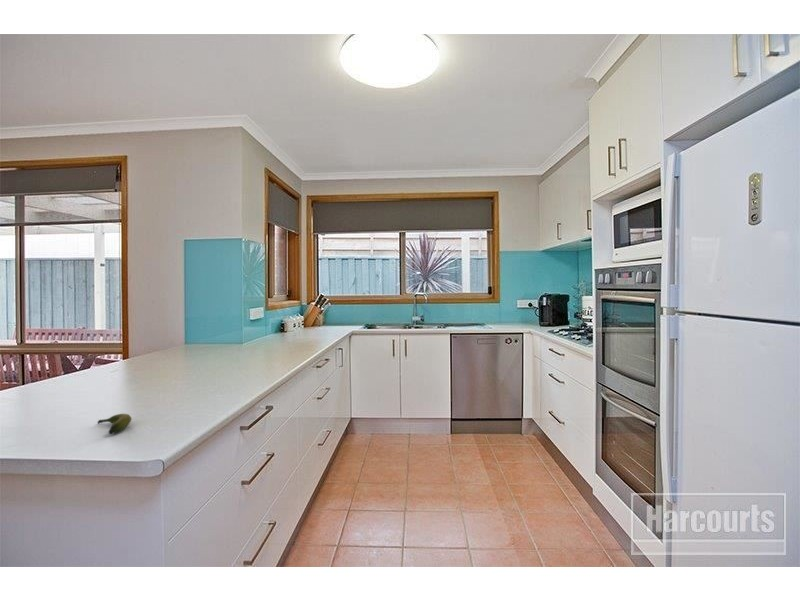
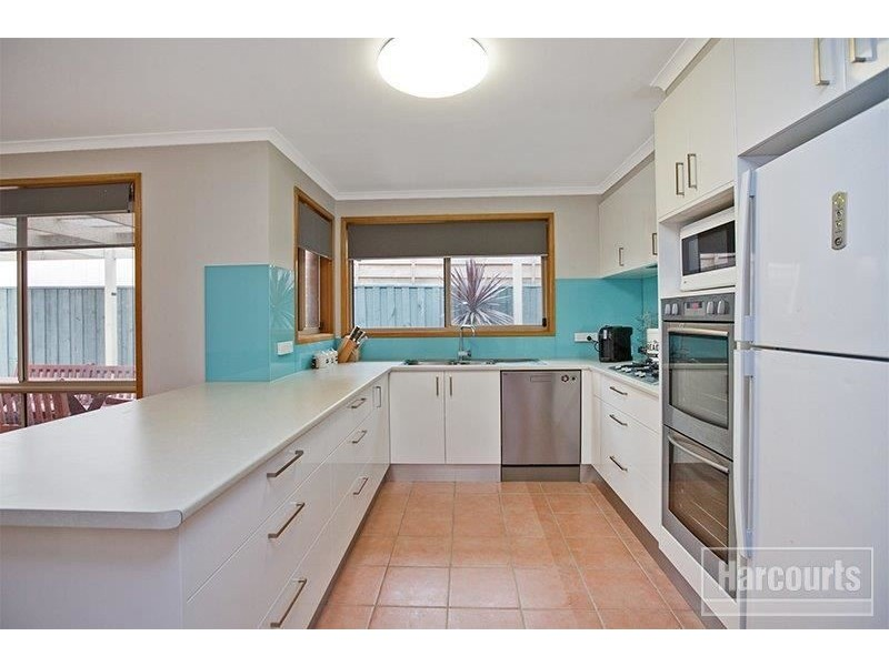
- banana (113, 421)
